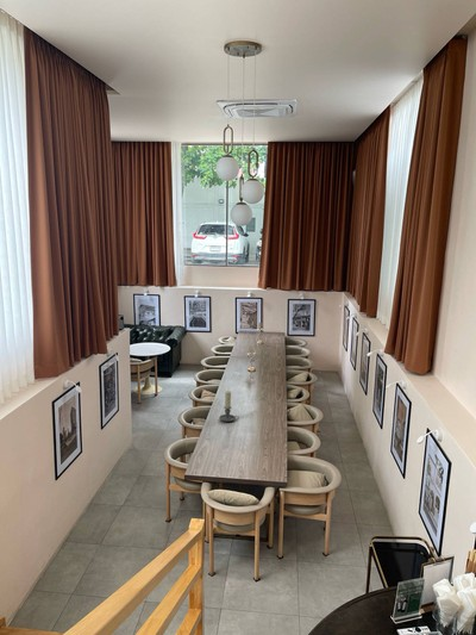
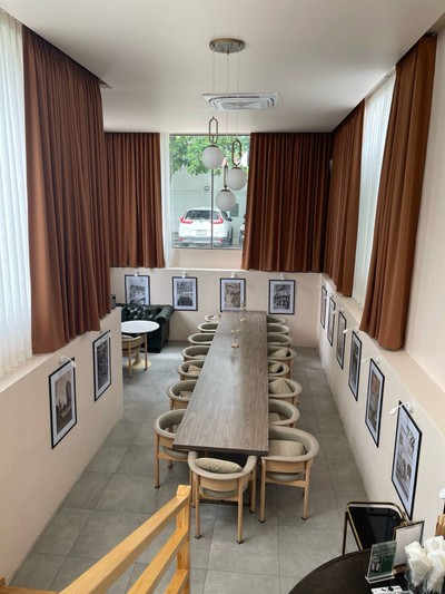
- candle holder (228, 405)
